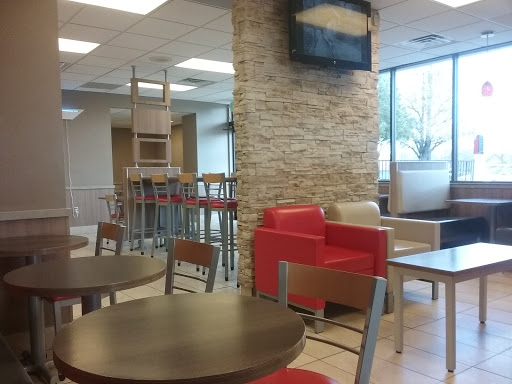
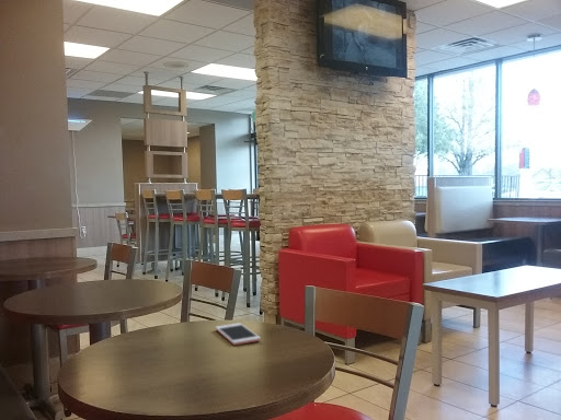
+ cell phone (237, 332)
